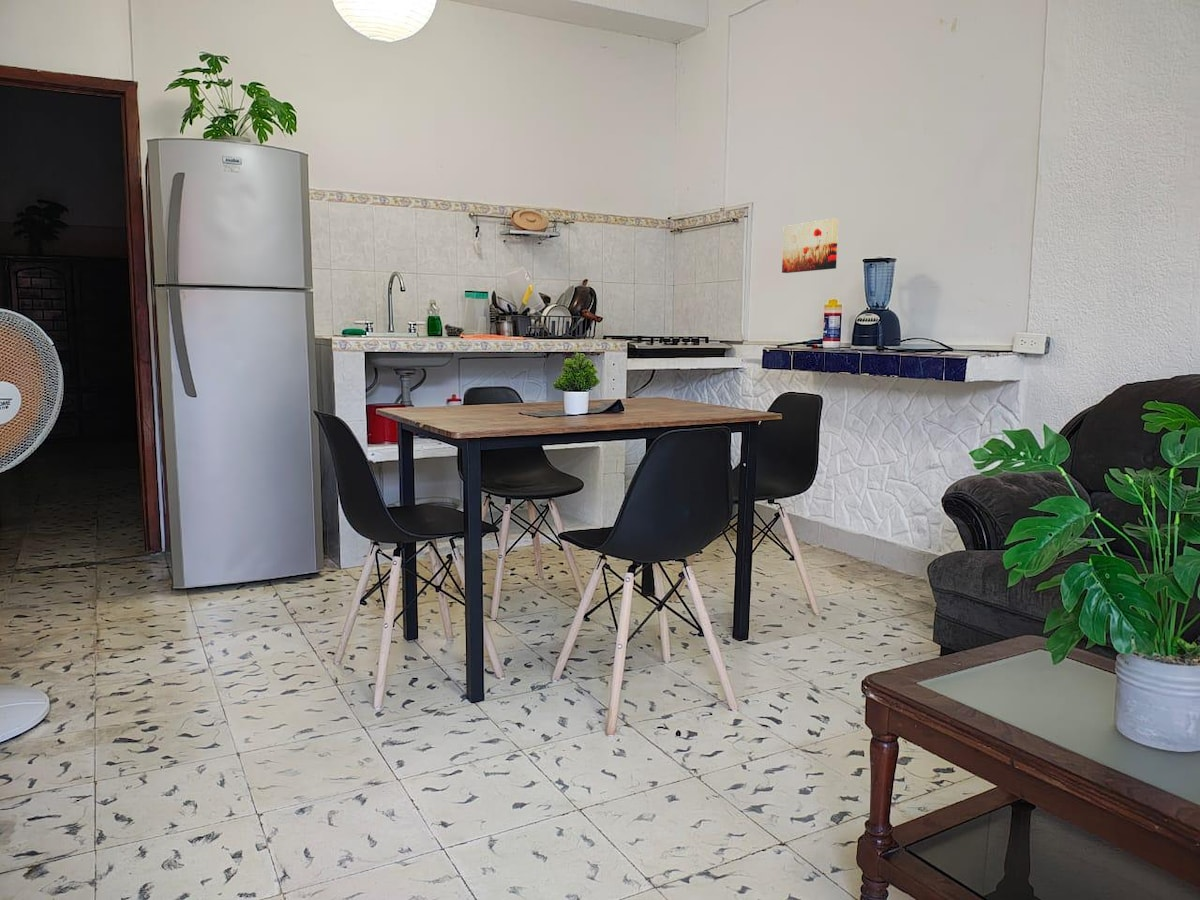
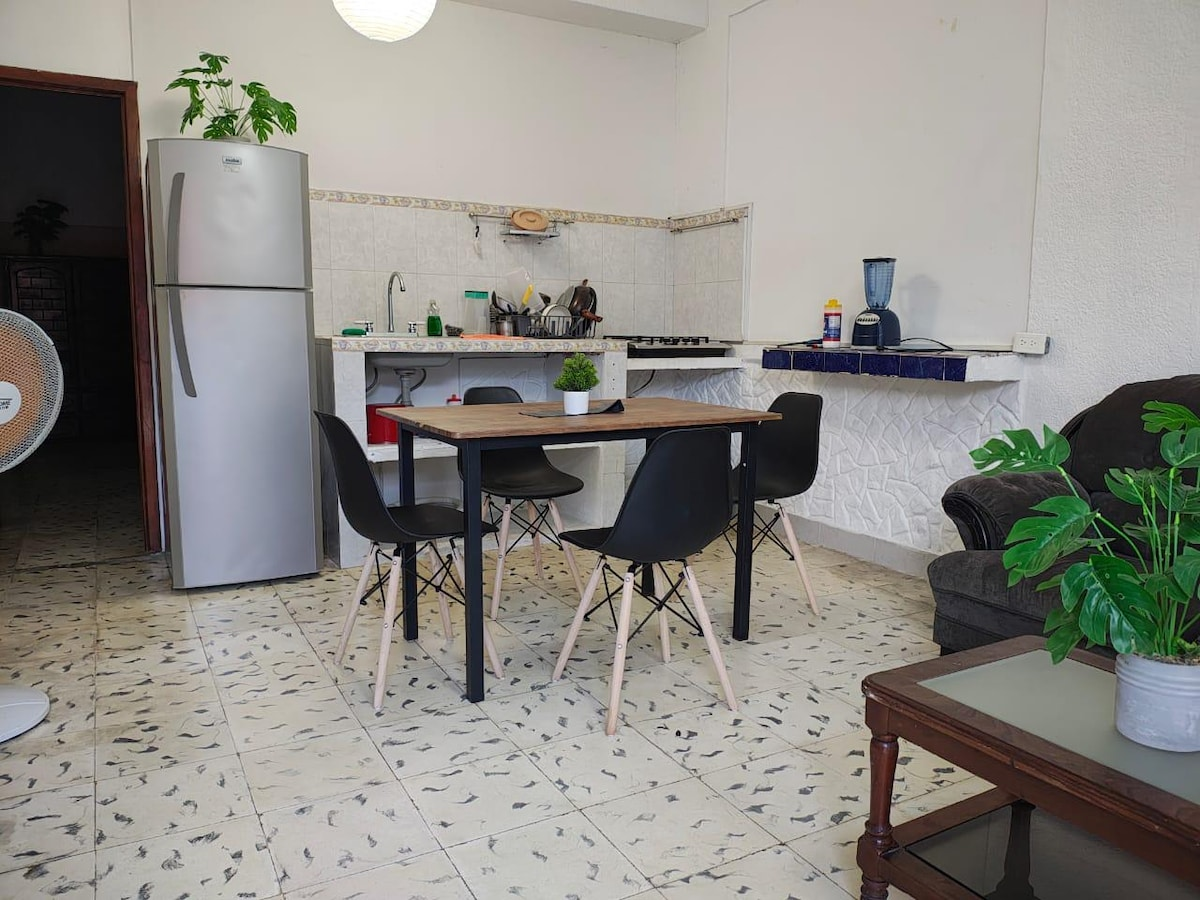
- wall art (809, 246)
